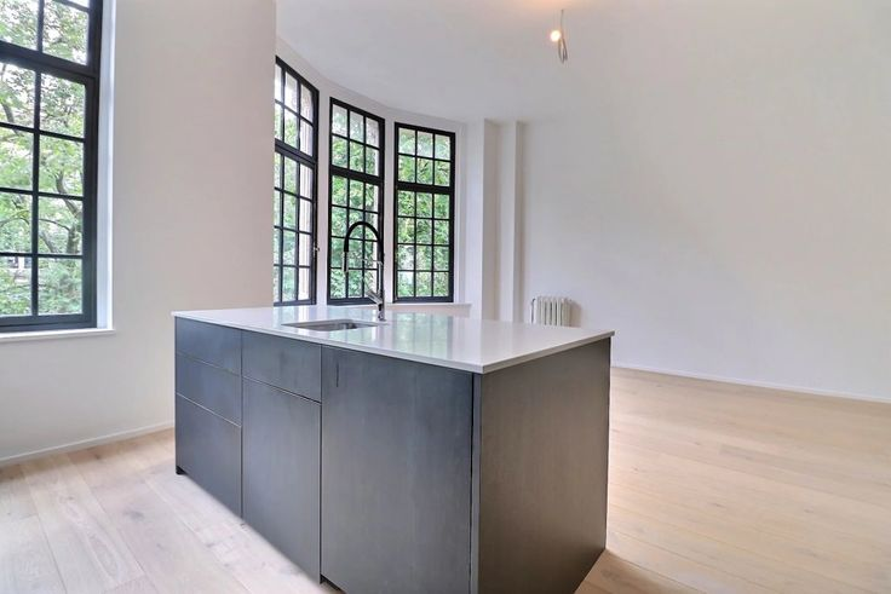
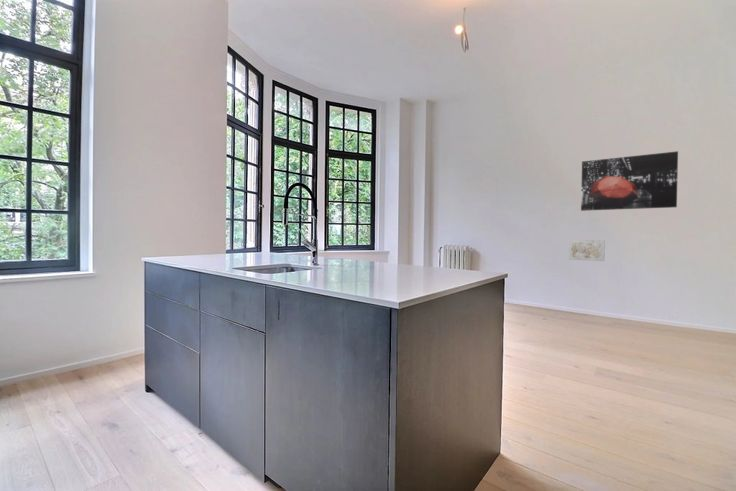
+ wall art (586, 250)
+ wall art (626, 183)
